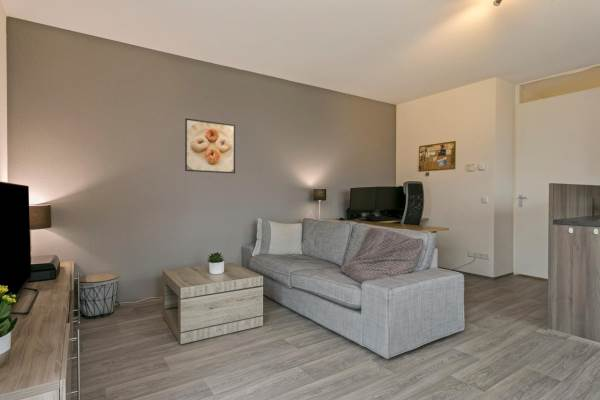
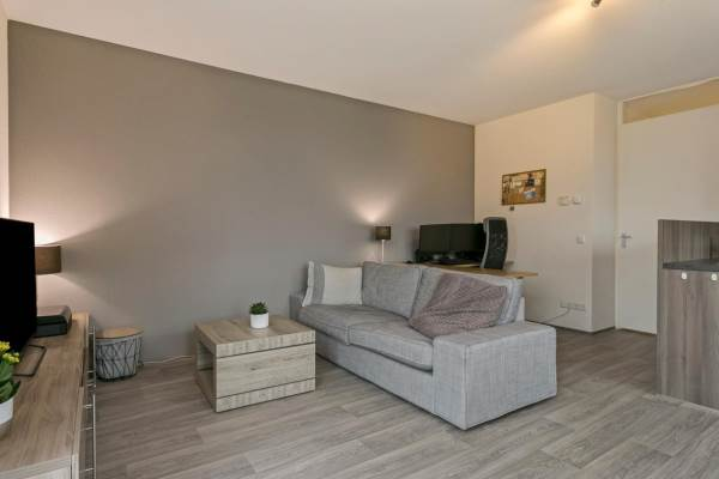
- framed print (211, 147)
